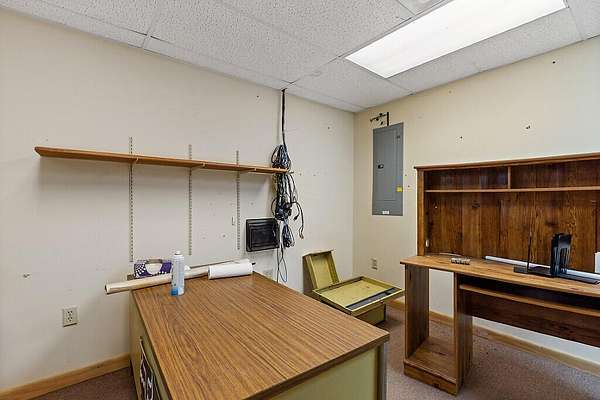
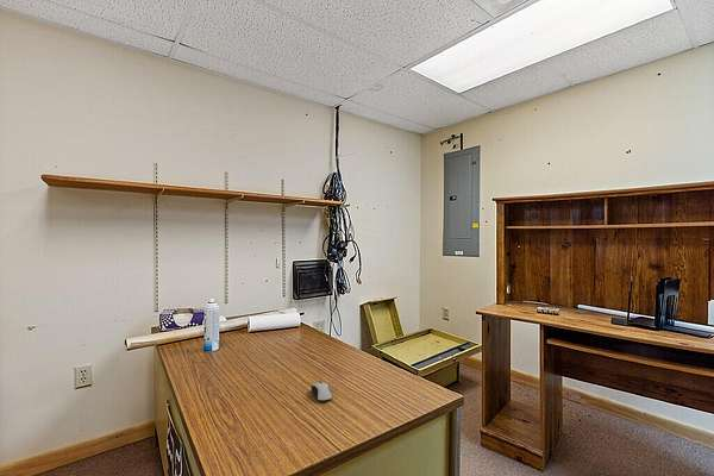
+ computer mouse (321, 389)
